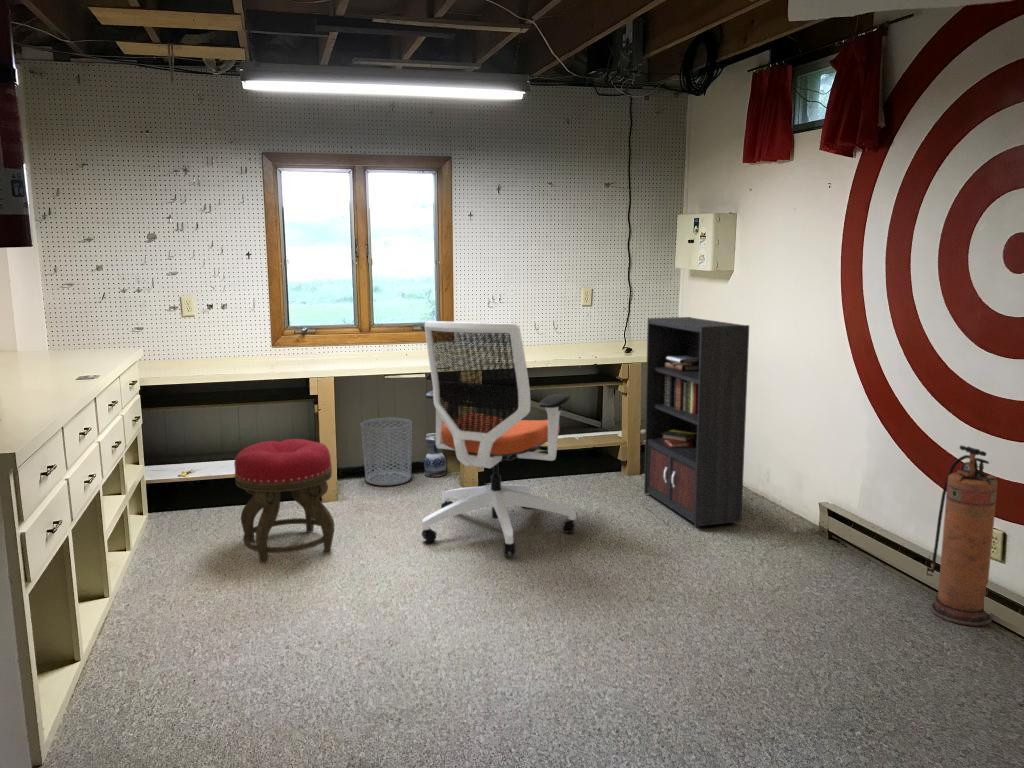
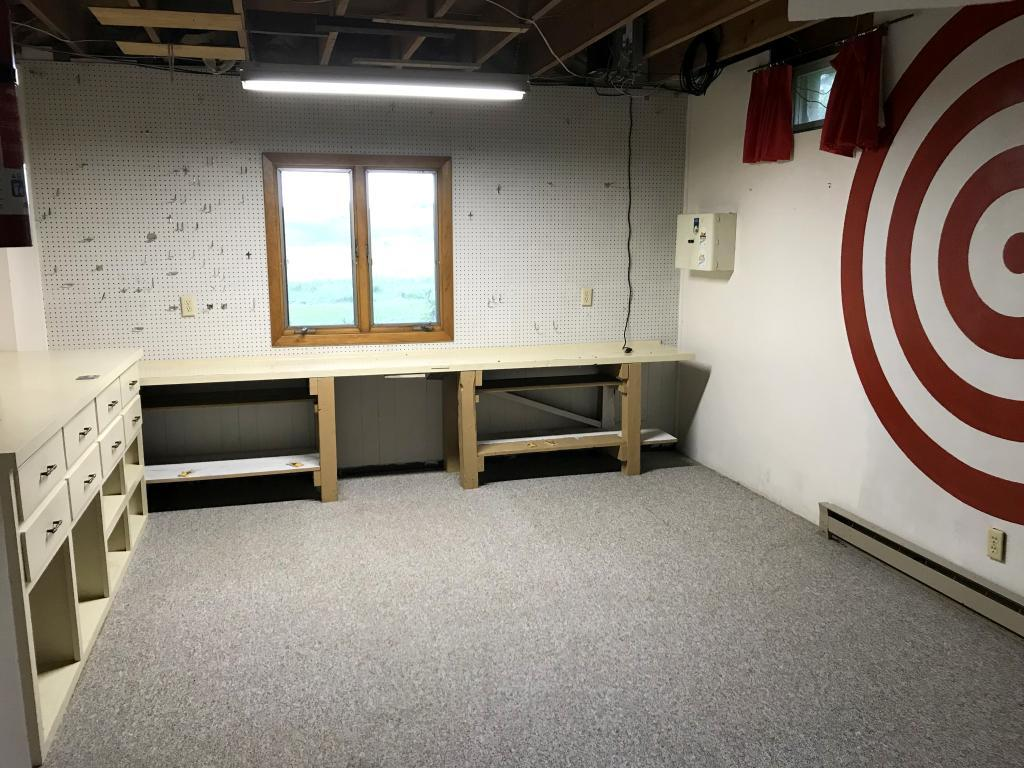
- ceramic jug (434, 453)
- fire extinguisher (967, 531)
- waste bin (387, 450)
- office chair (498, 423)
- bookcase (718, 419)
- stool (283, 491)
